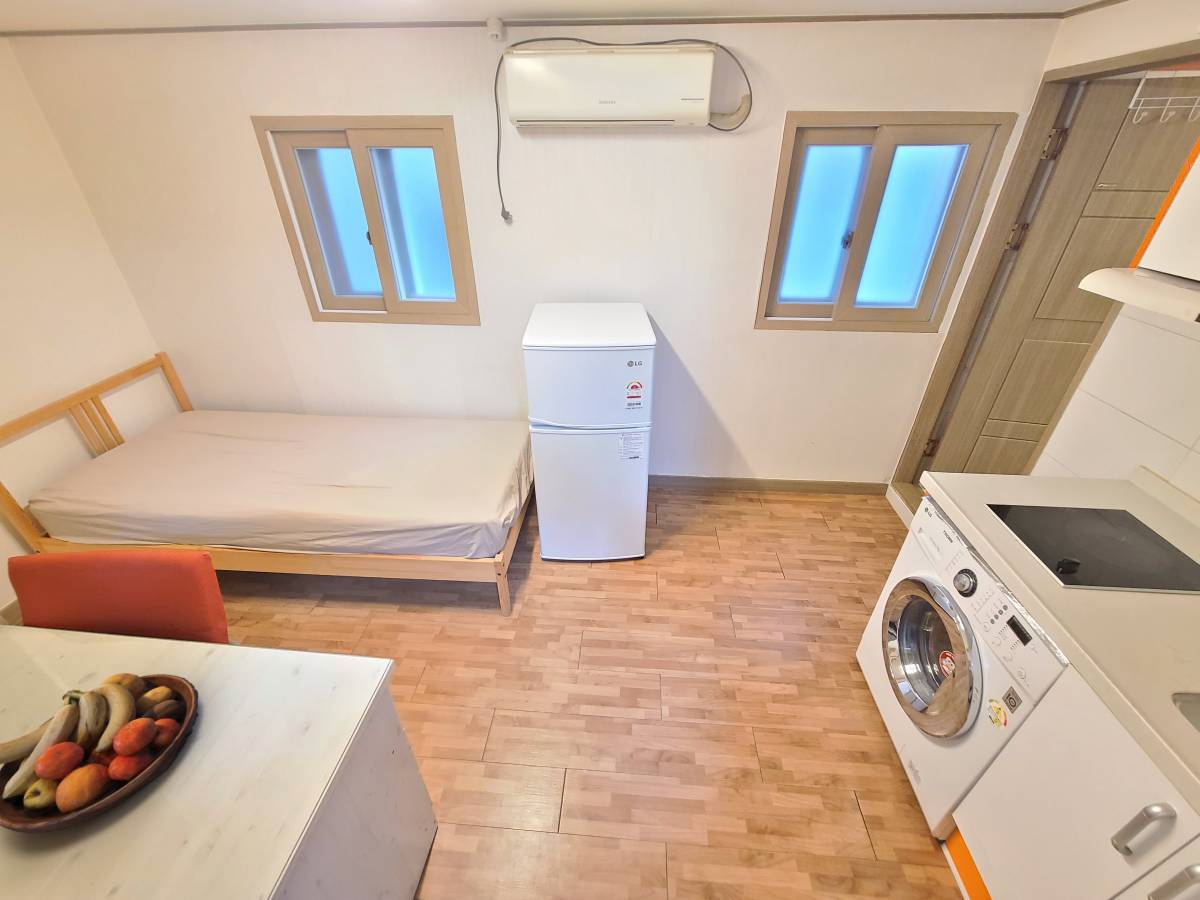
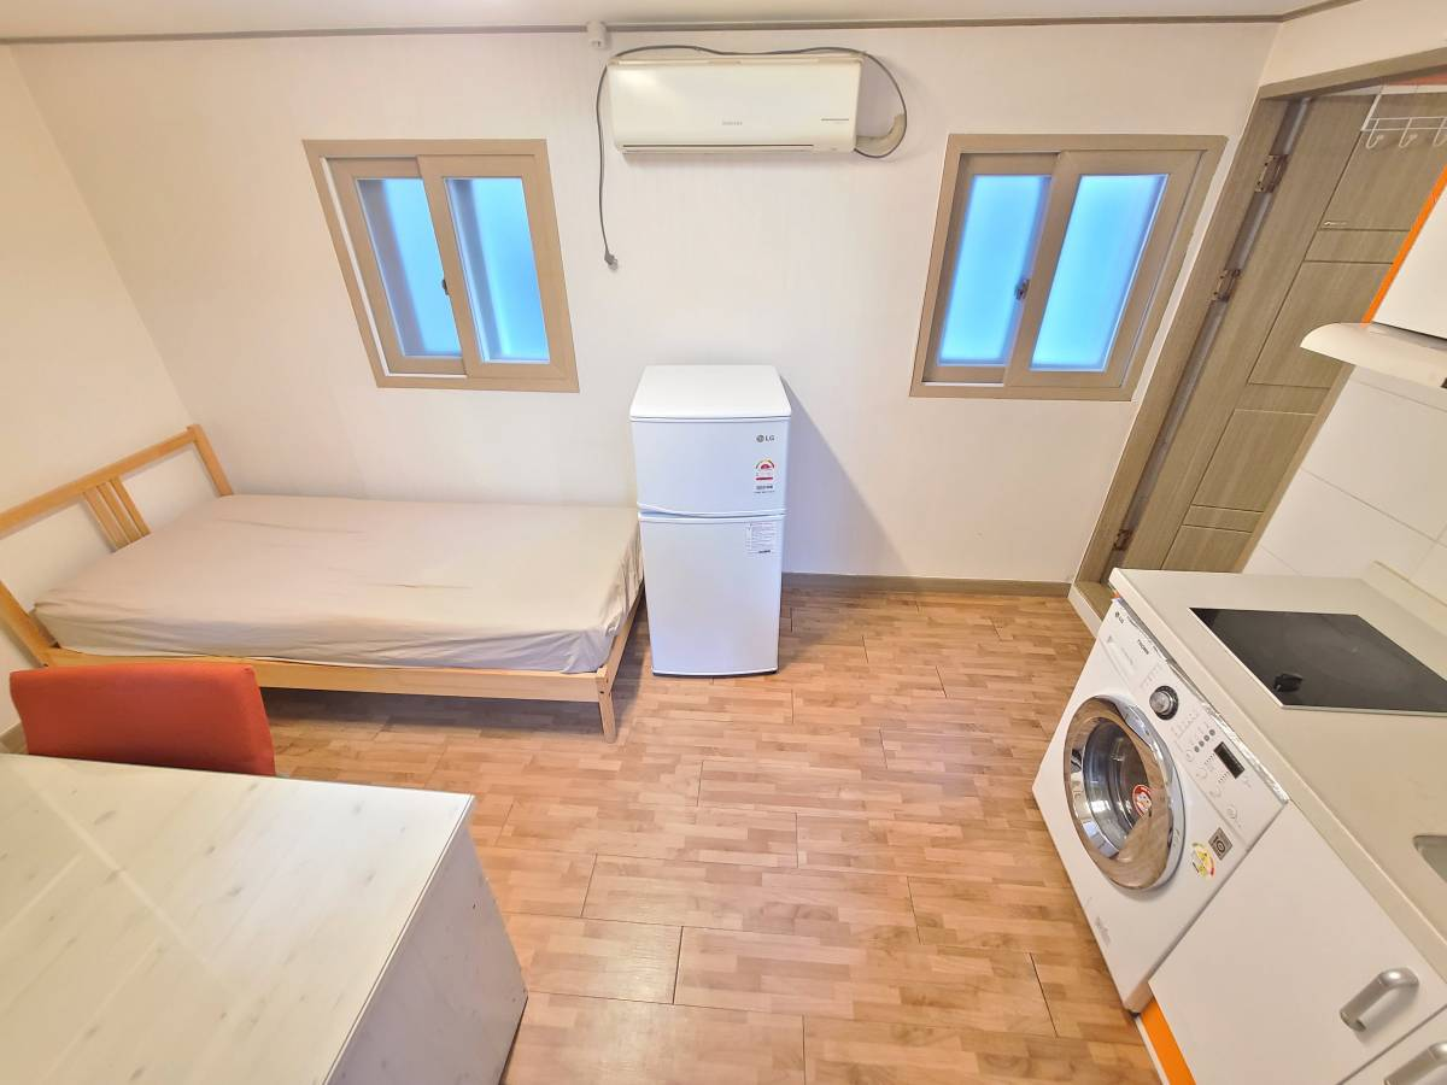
- fruit bowl (96, 737)
